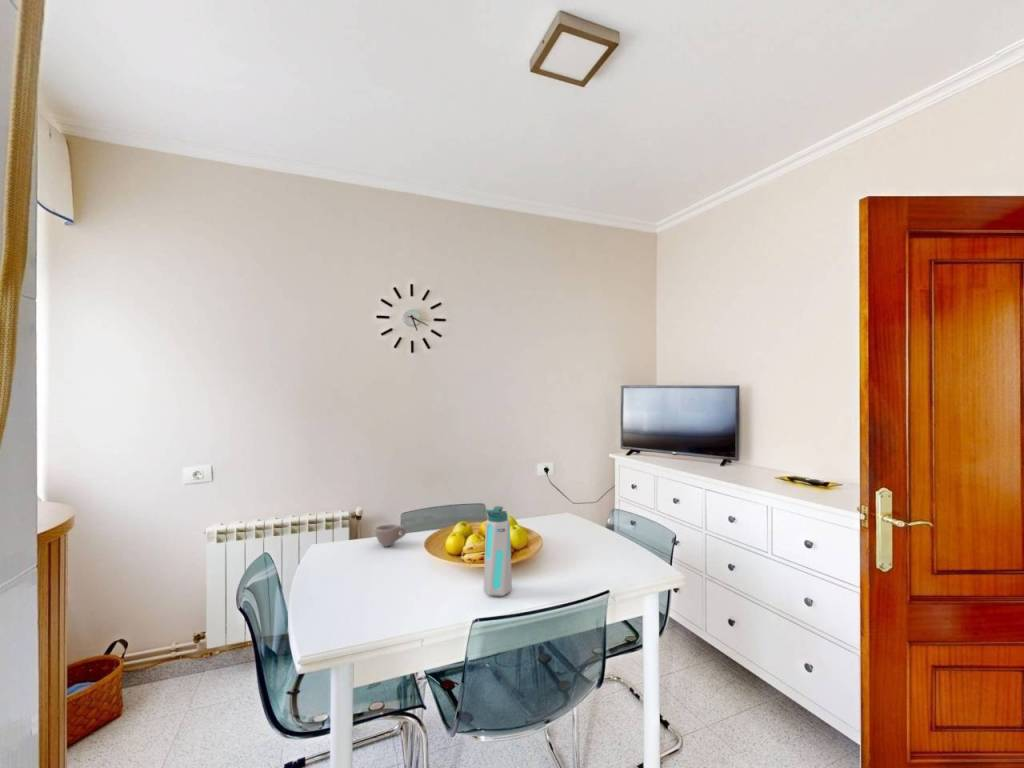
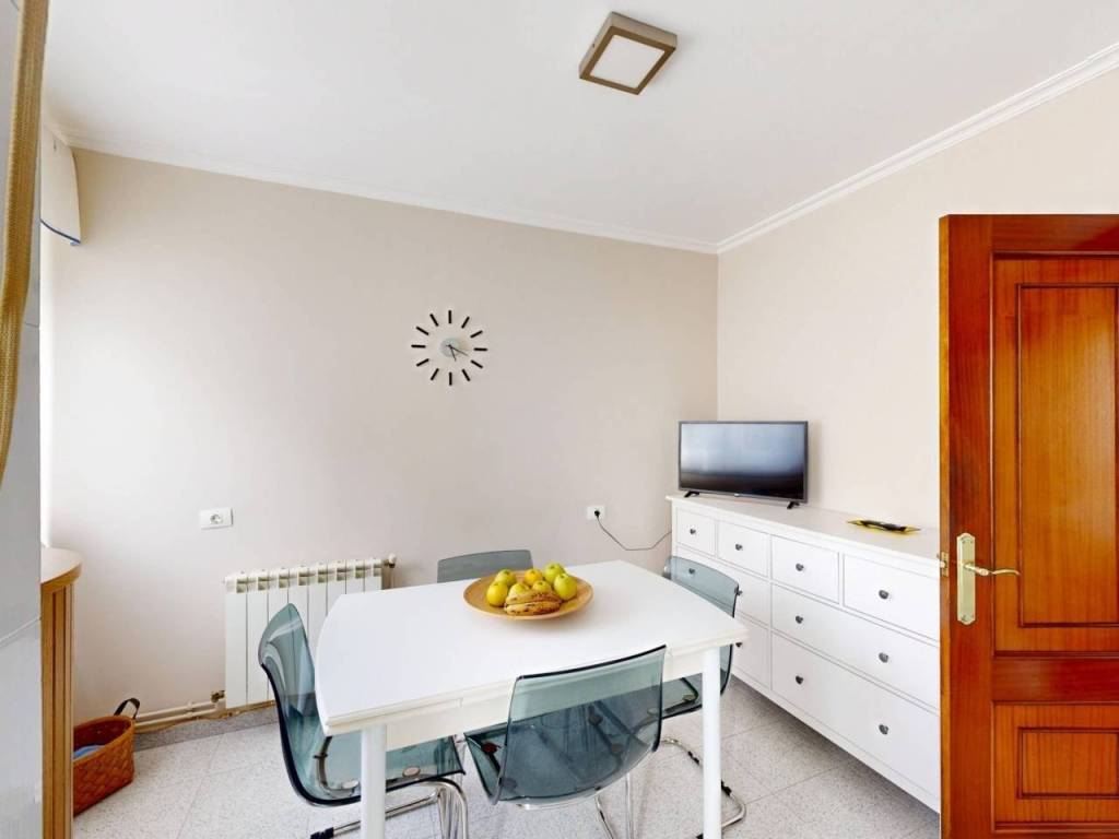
- water bottle (497, 549)
- cup (390, 535)
